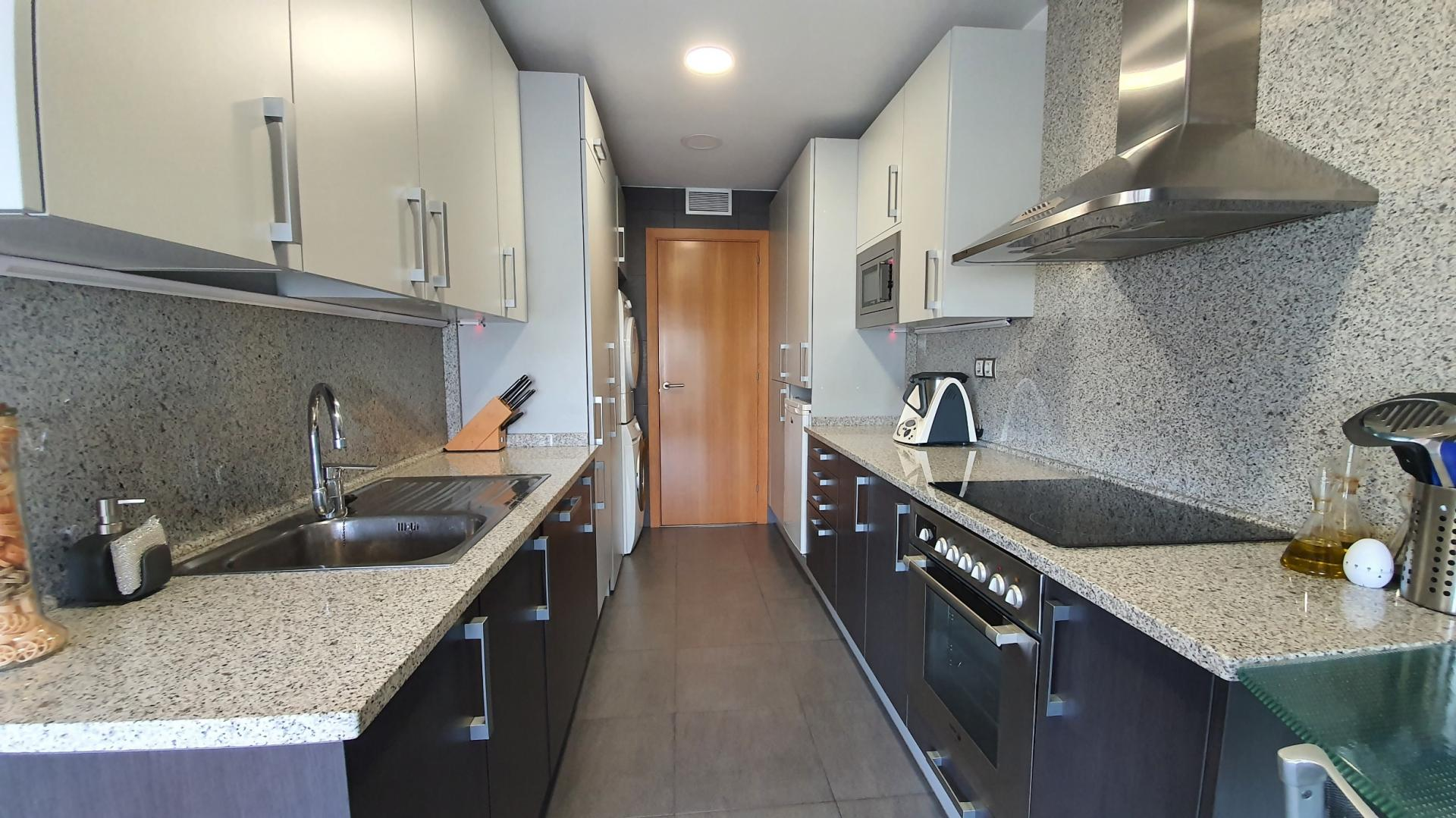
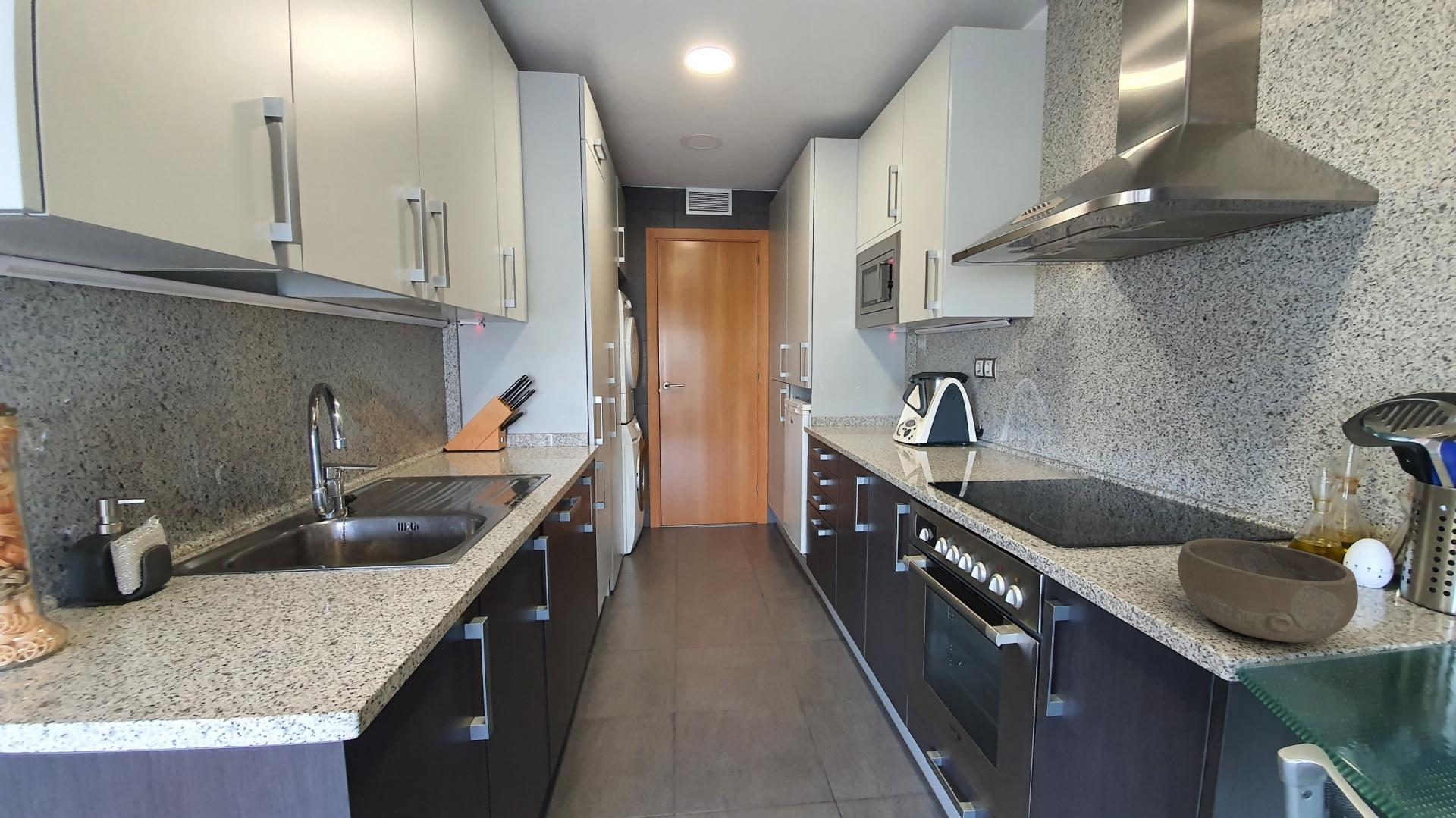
+ bowl (1259, 591)
